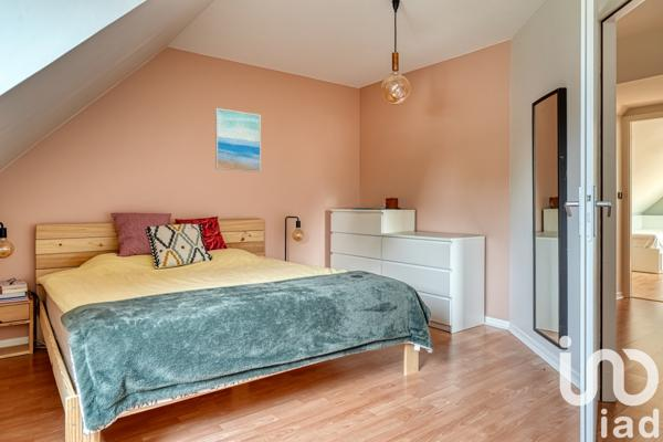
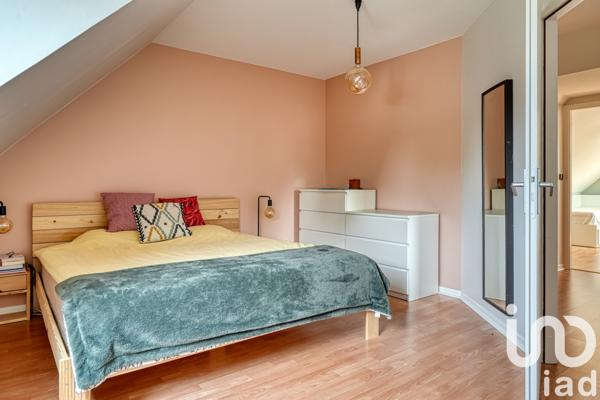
- wall art (239, 140)
